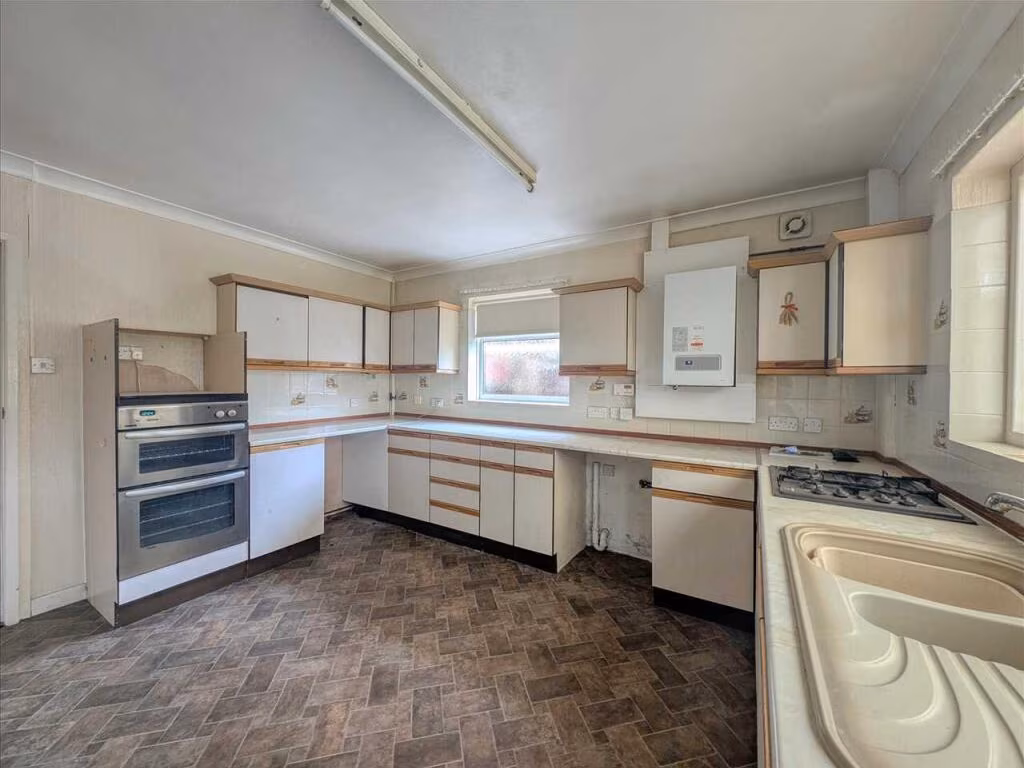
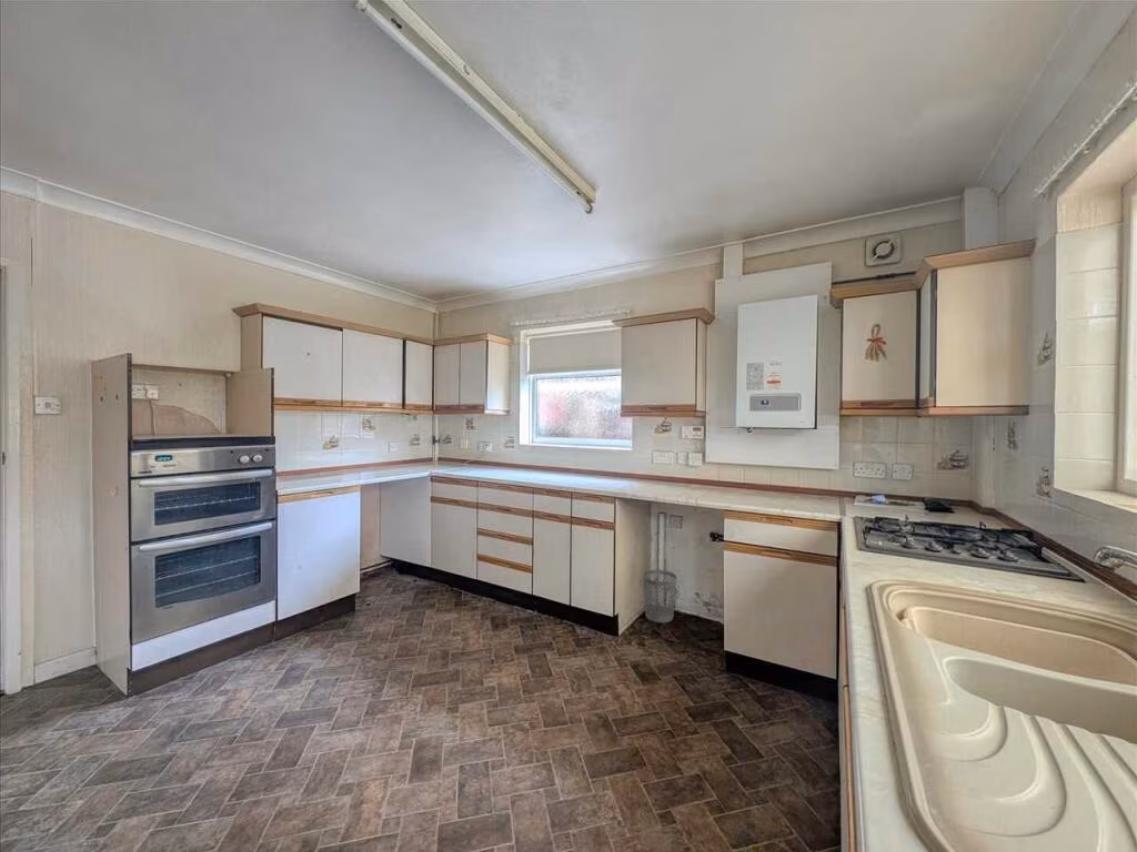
+ wastebasket (658, 596)
